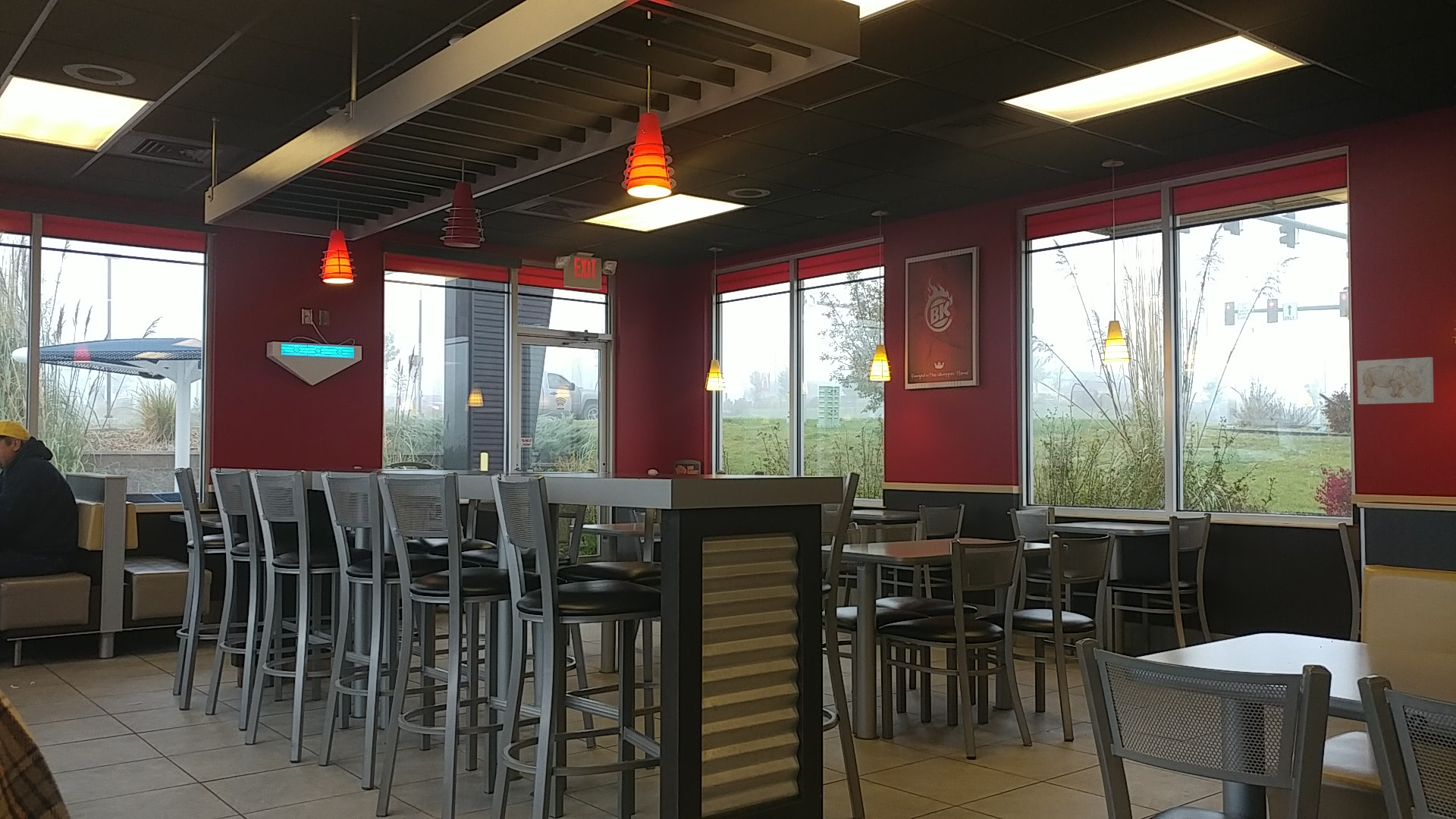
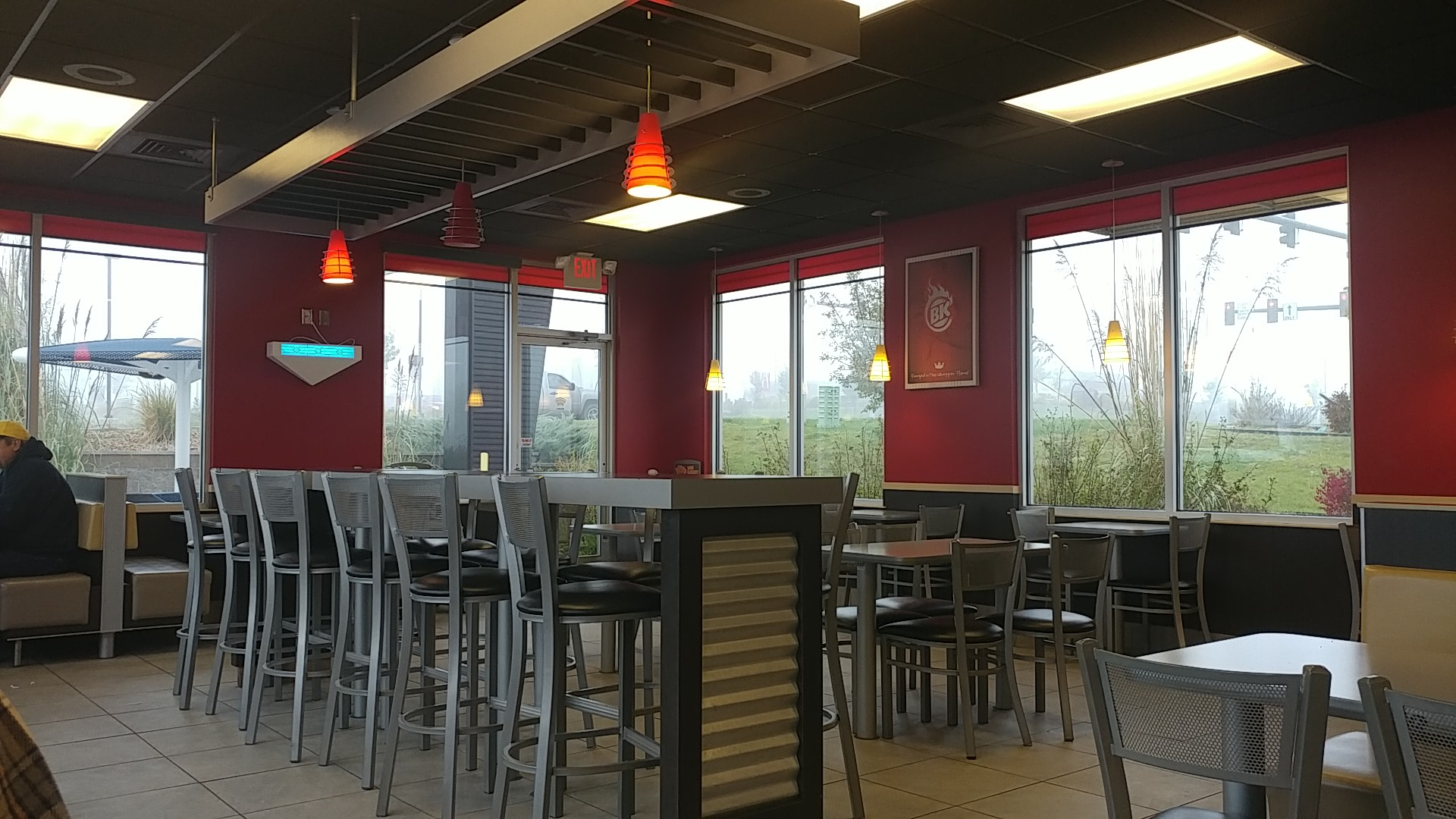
- wall art (1394, 381)
